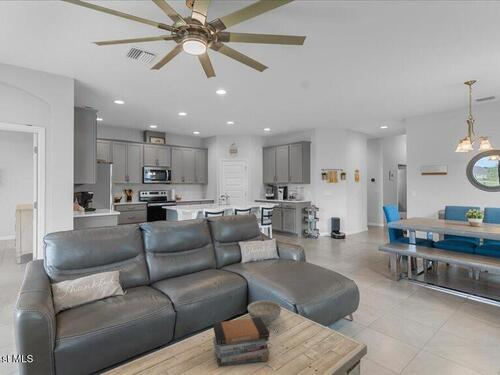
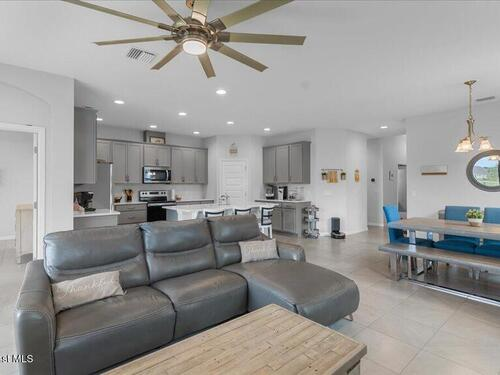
- book stack (240, 341)
- decorative bowl (264, 314)
